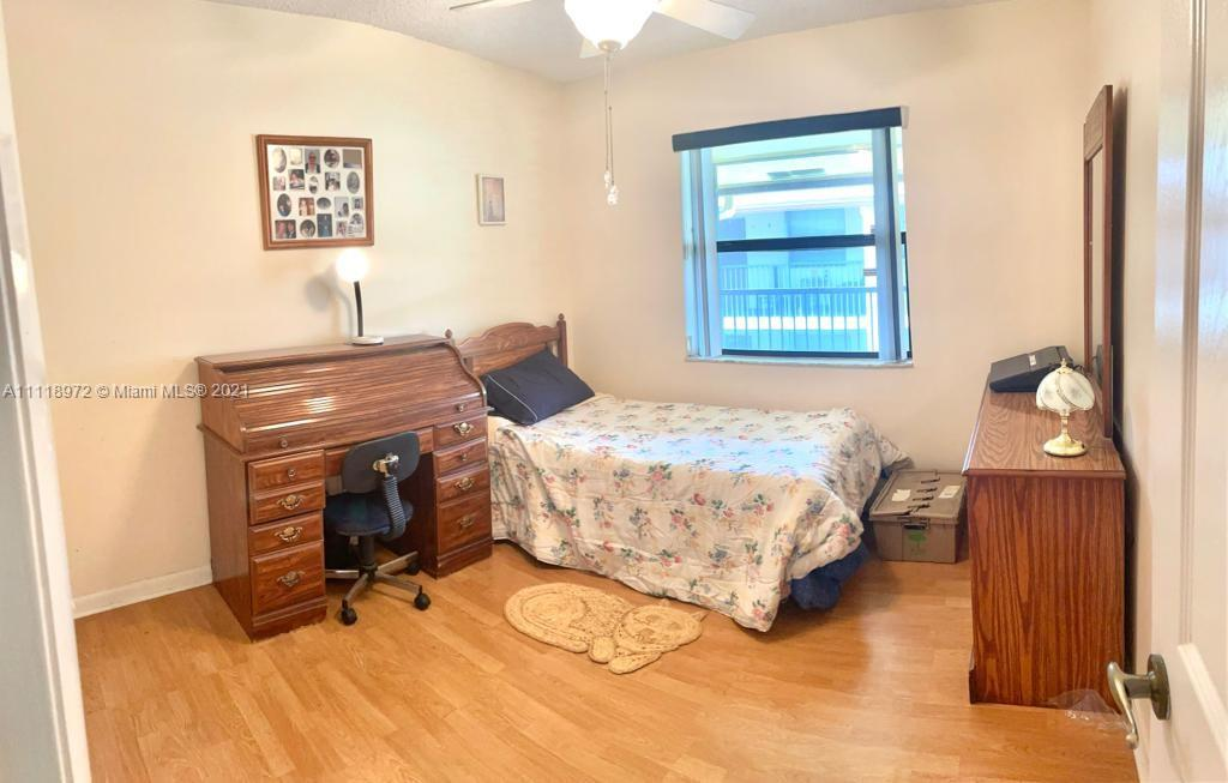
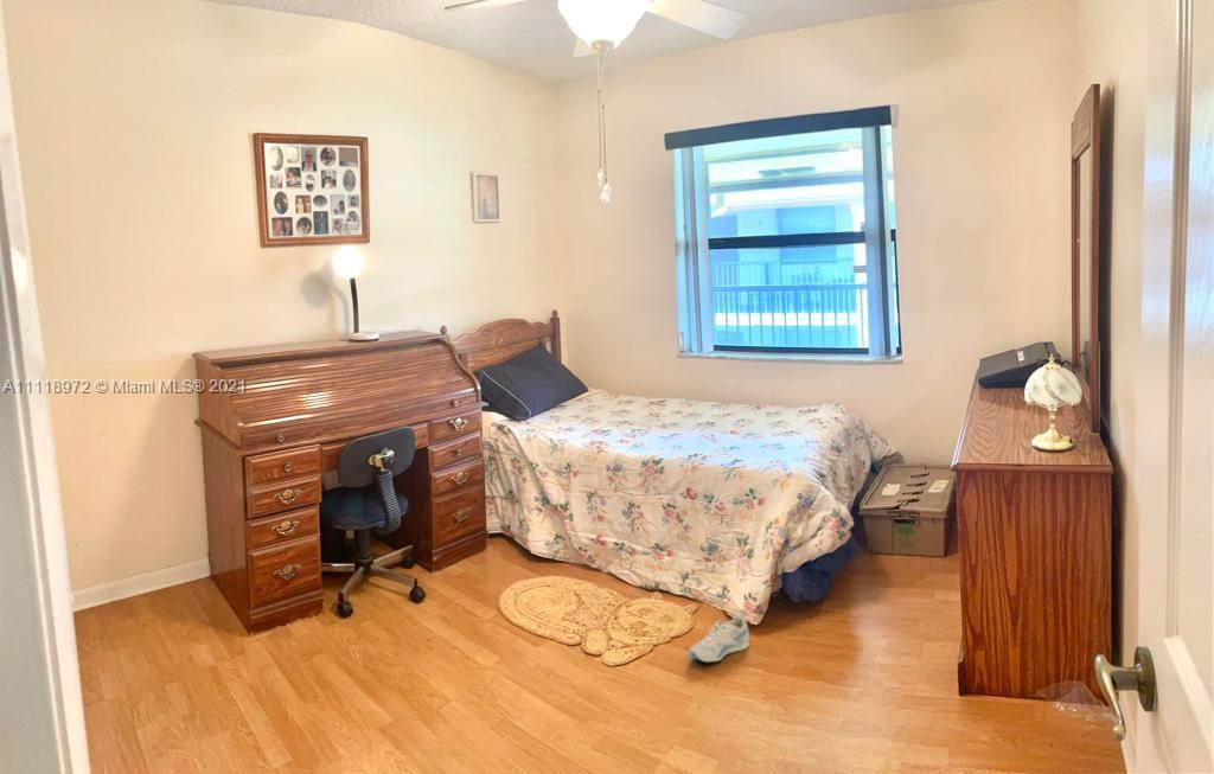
+ sneaker (720, 639)
